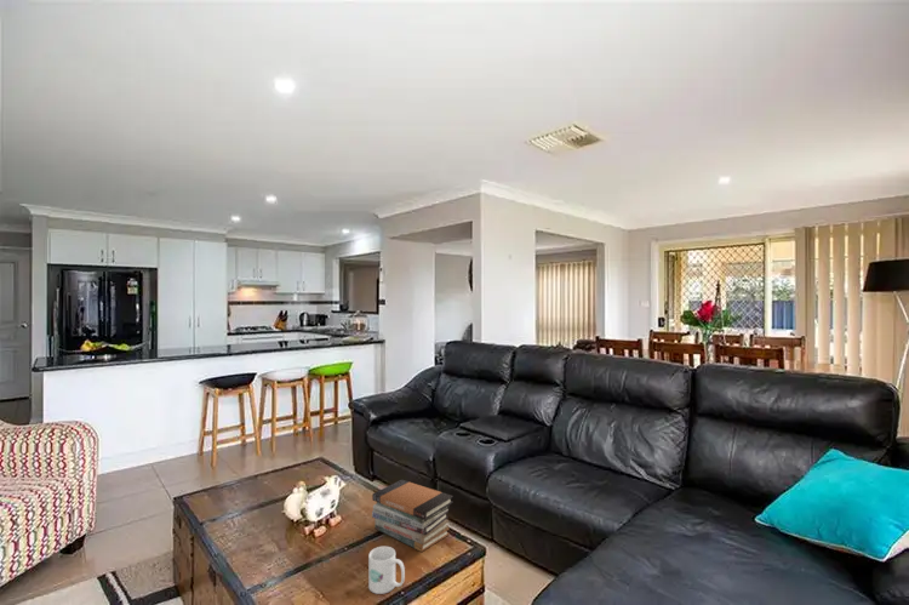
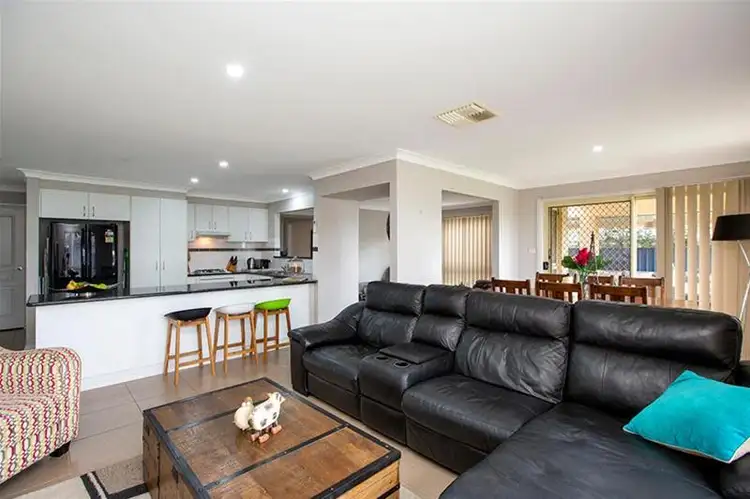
- book stack (411, 512)
- mug (387, 570)
